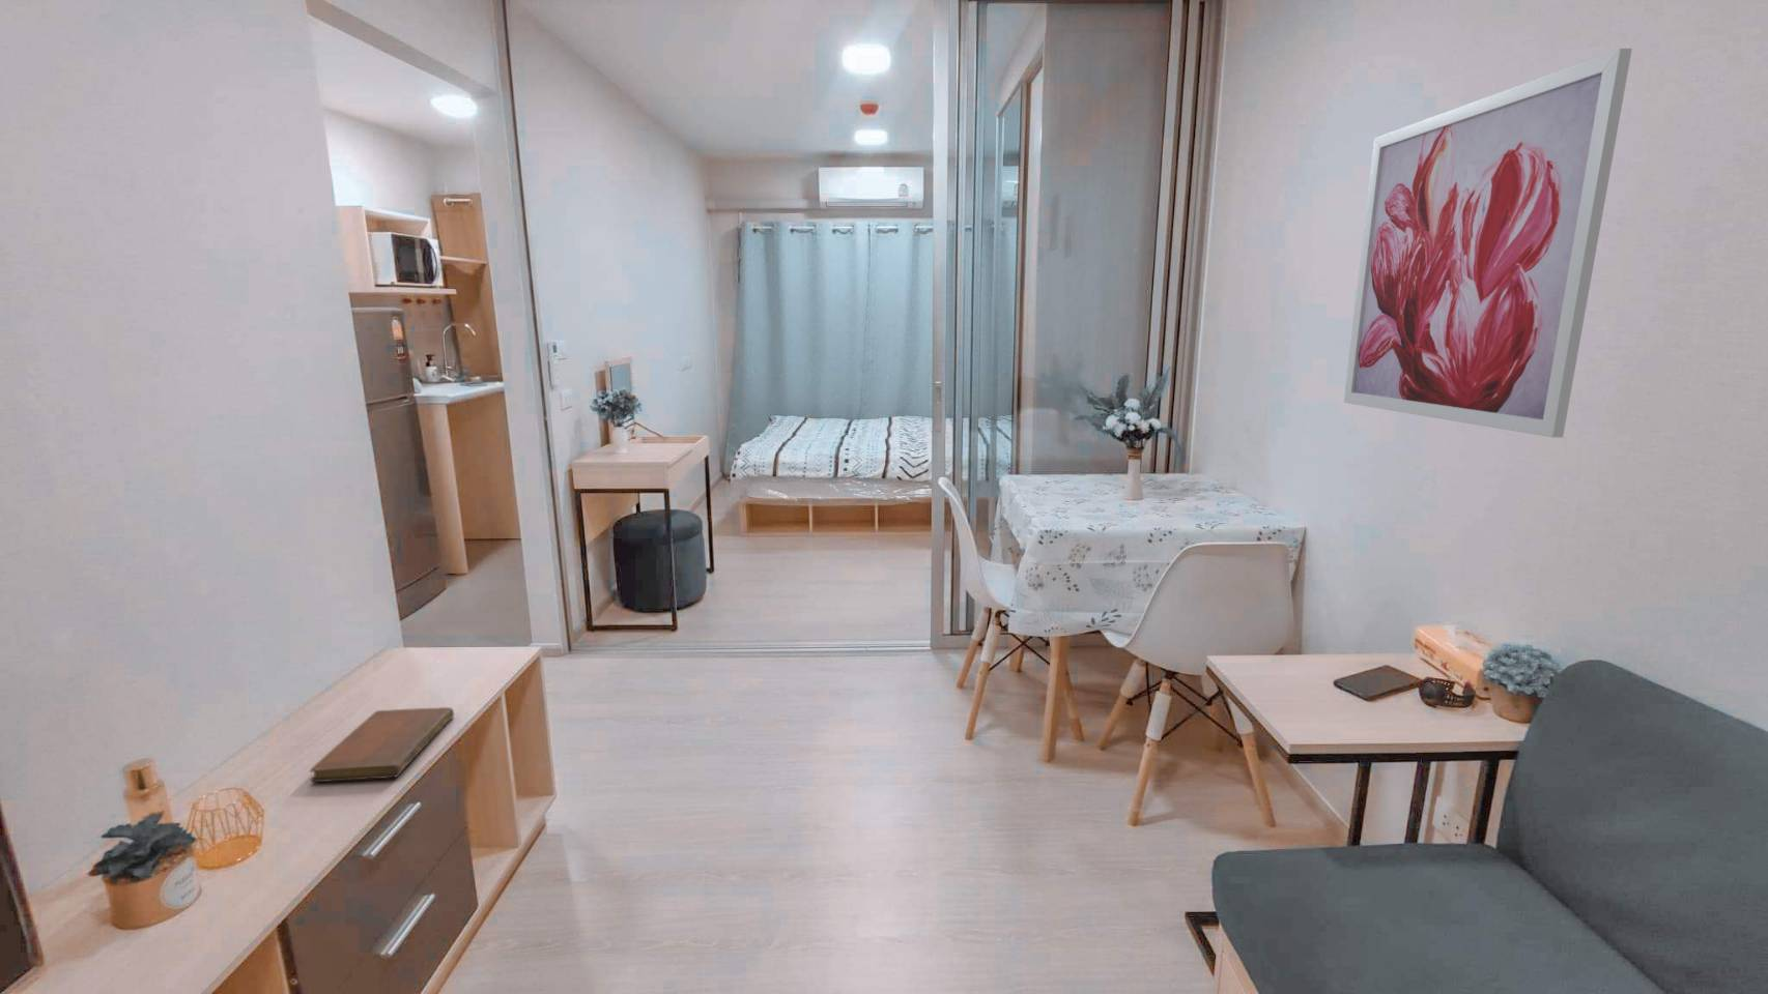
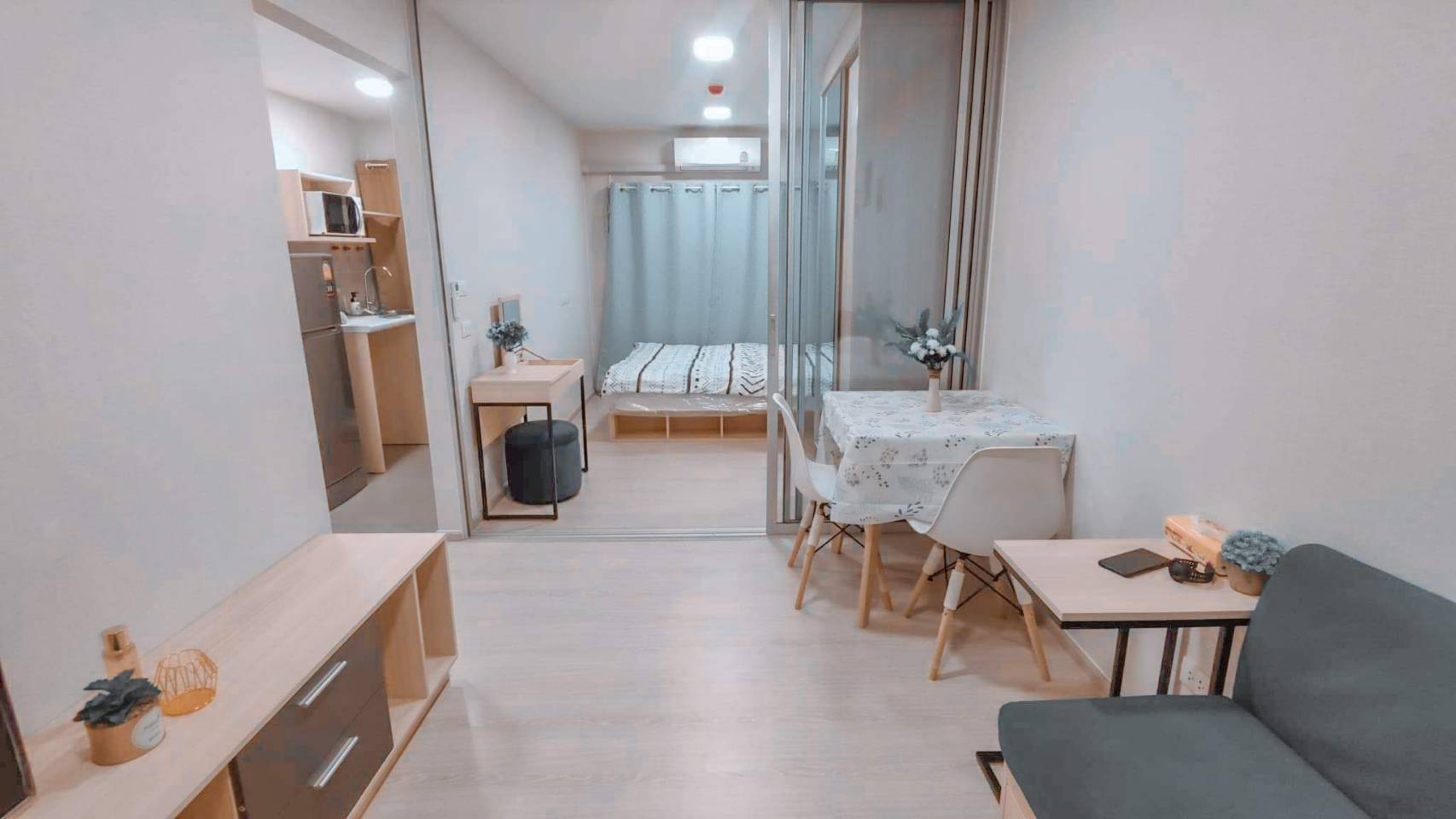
- notebook (386, 742)
- wall art (1453, 265)
